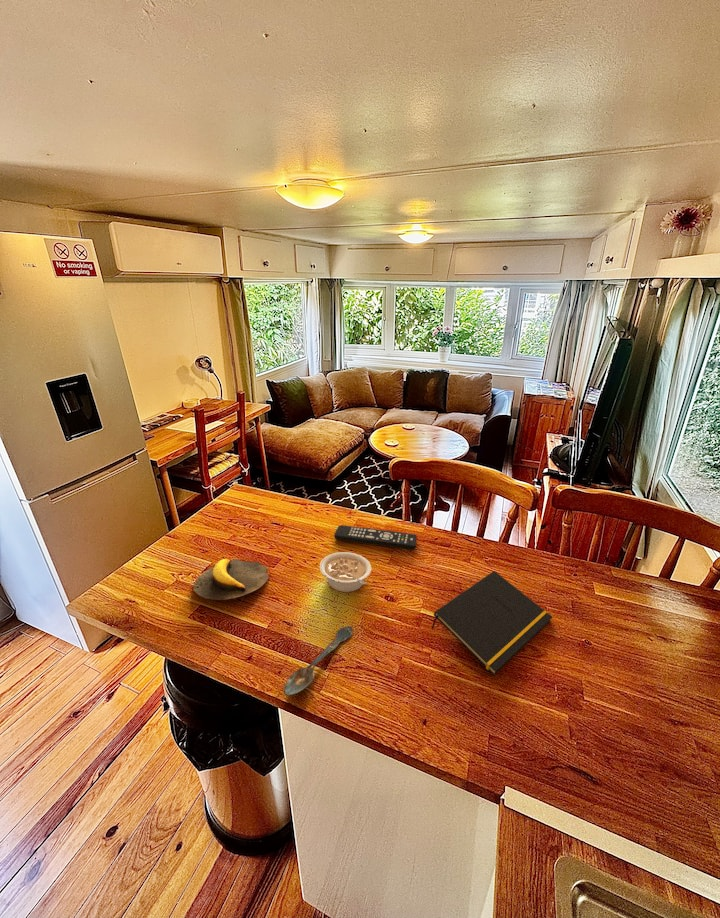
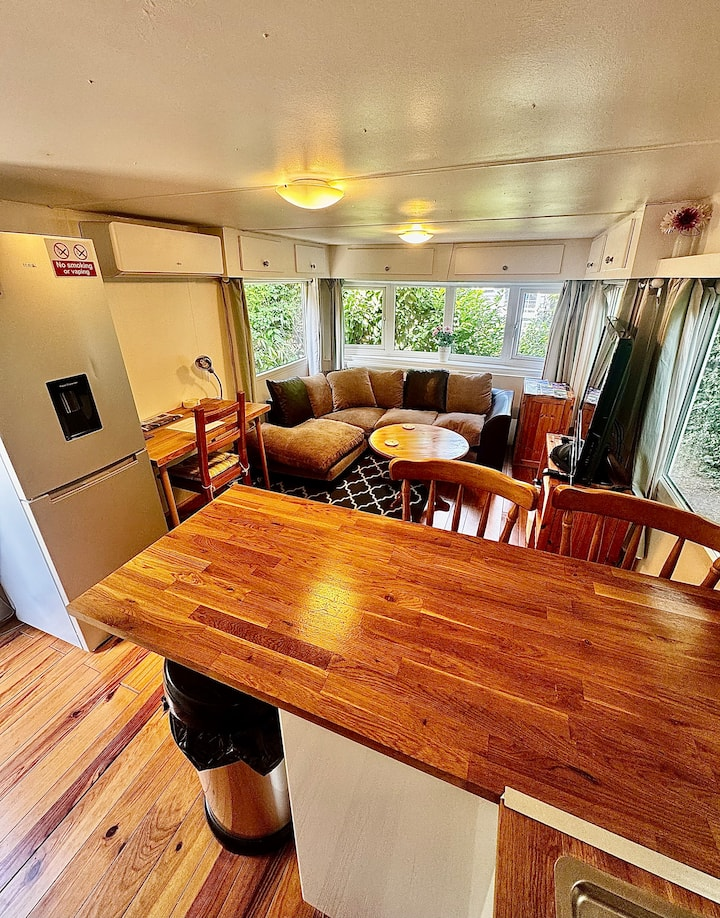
- banana (231, 573)
- legume (347, 572)
- remote control (375, 537)
- notepad (493, 616)
- spoon (322, 656)
